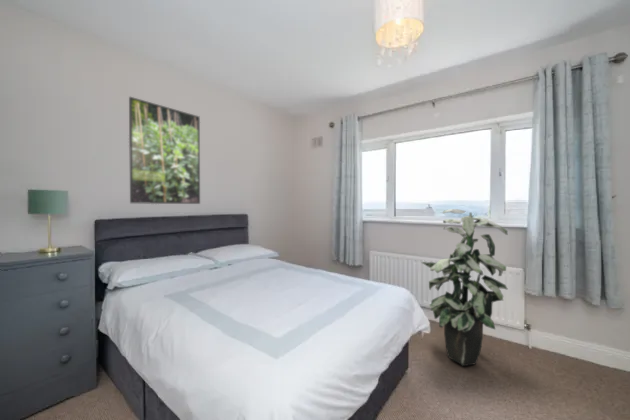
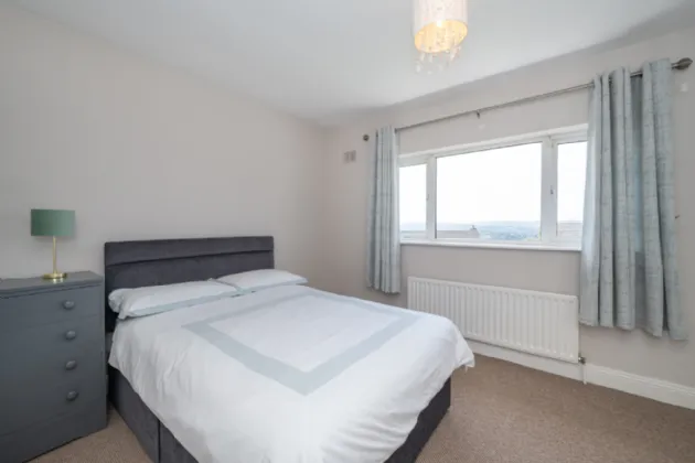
- indoor plant (462, 283)
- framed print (168, 155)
